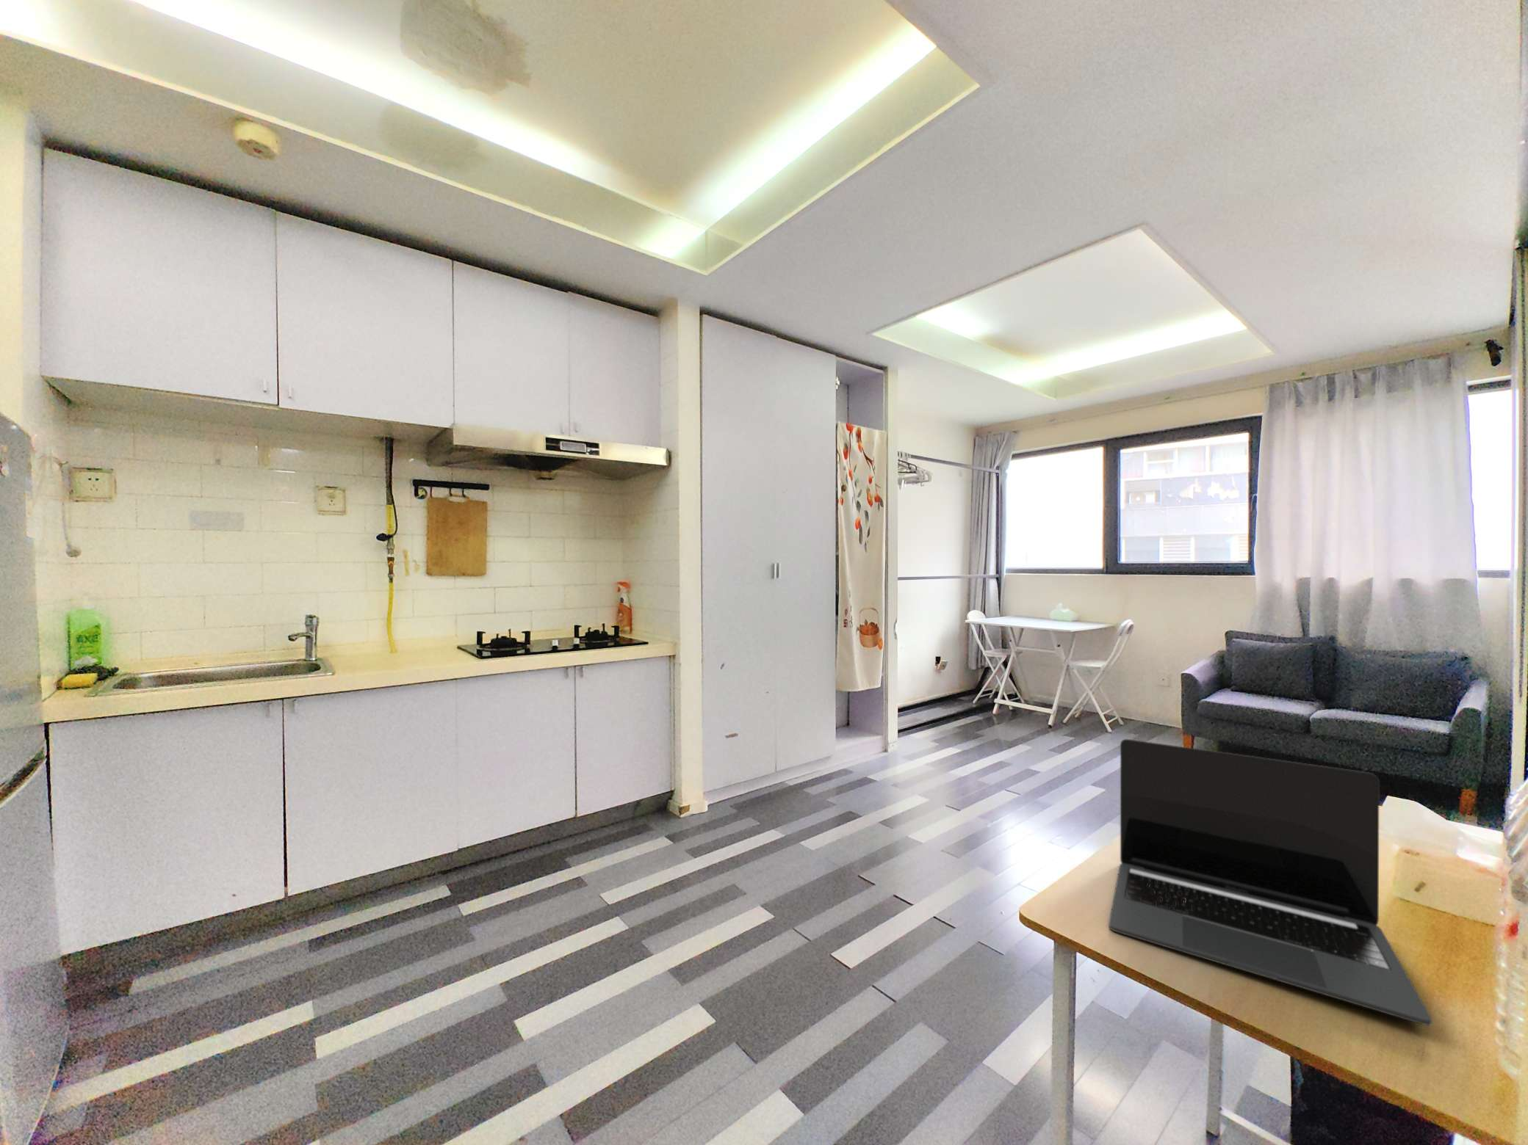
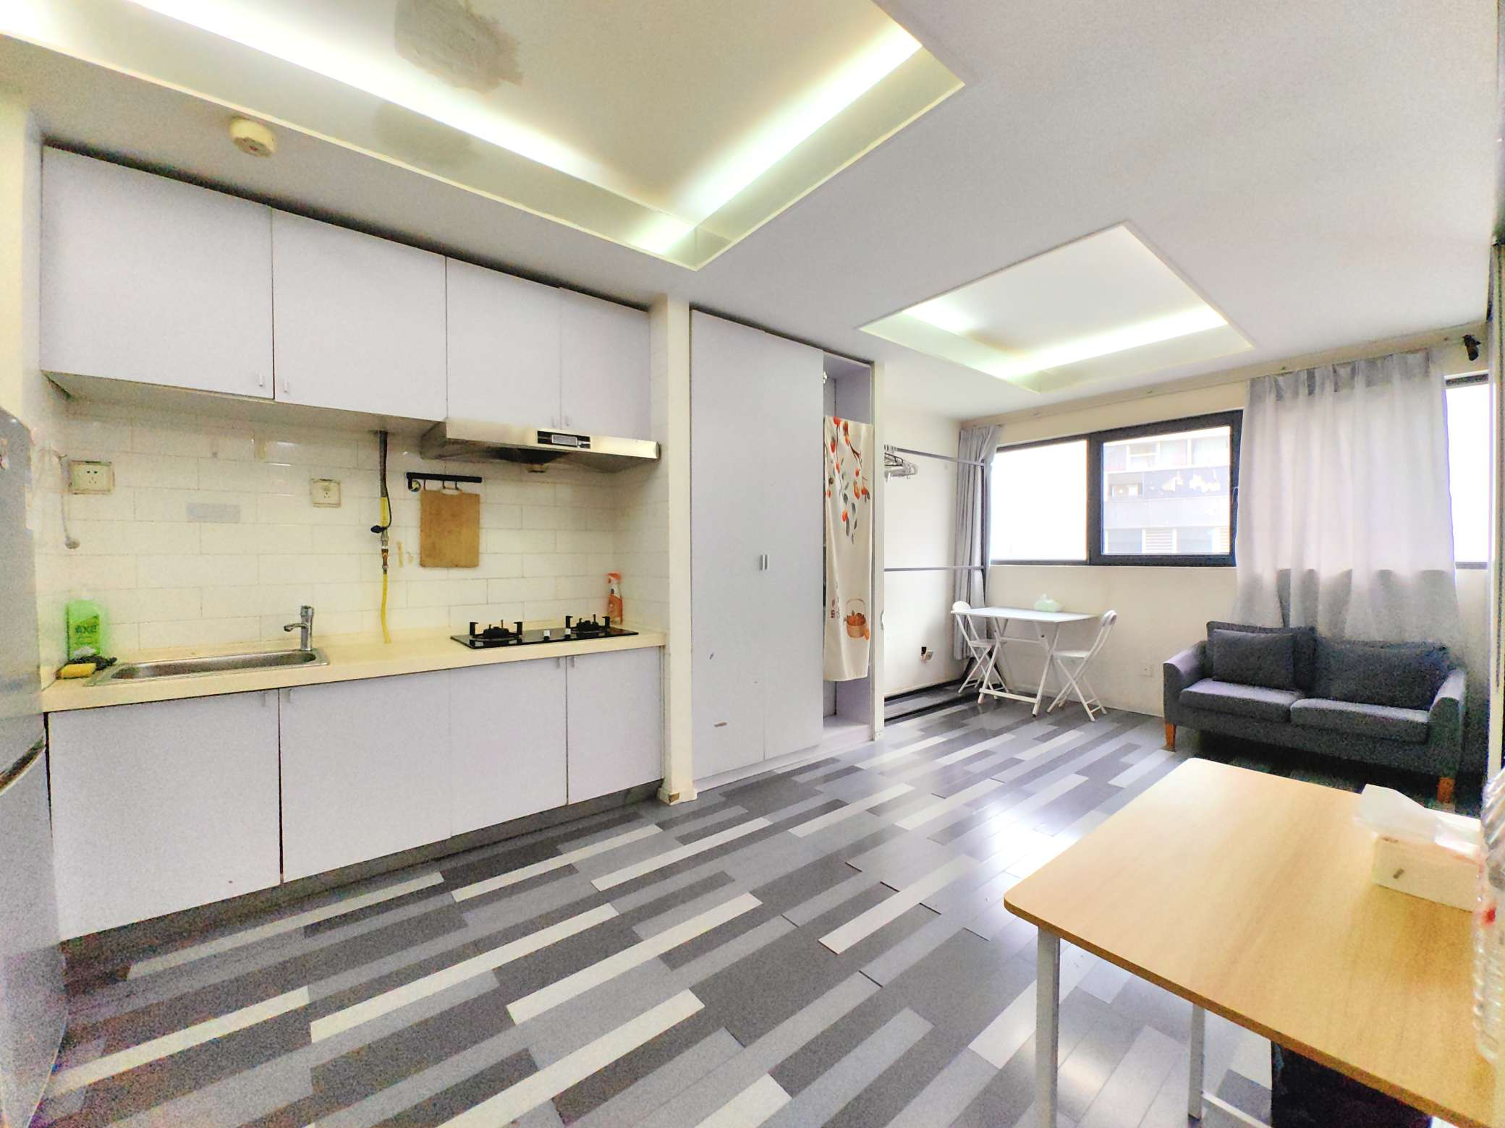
- laptop (1243, 853)
